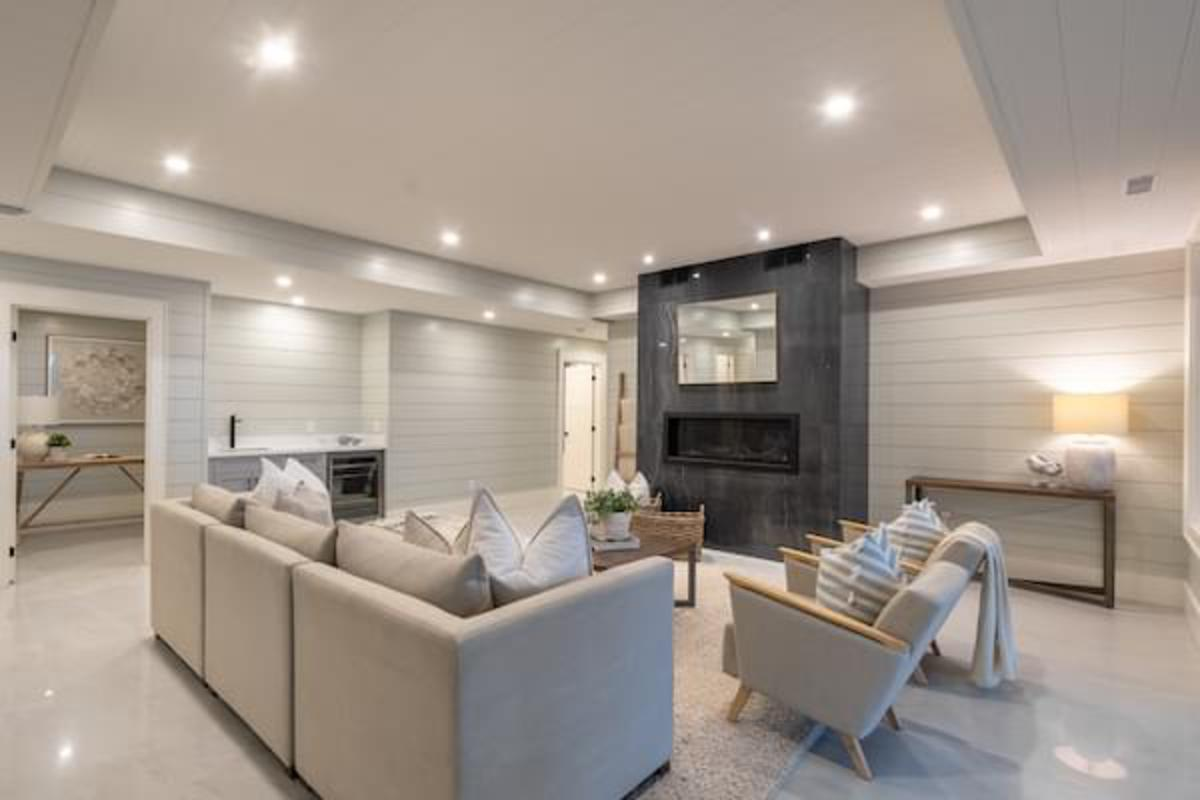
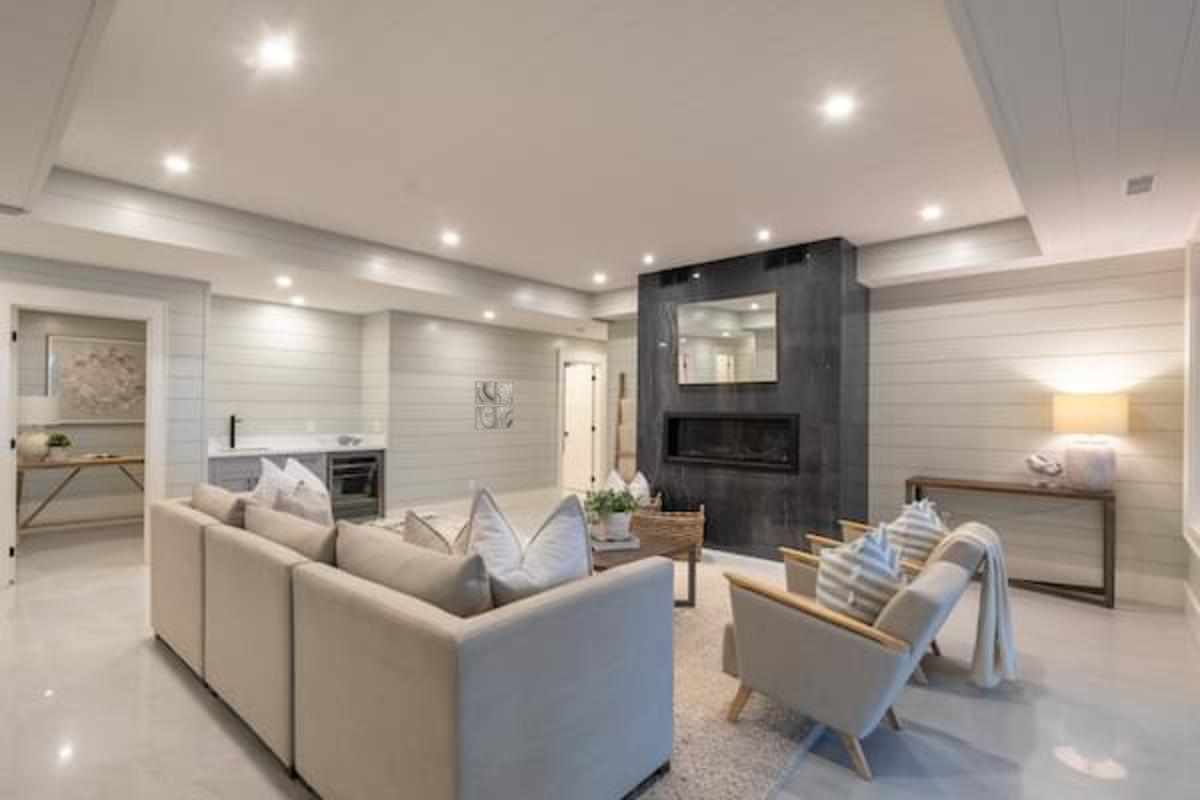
+ wall art (494, 404)
